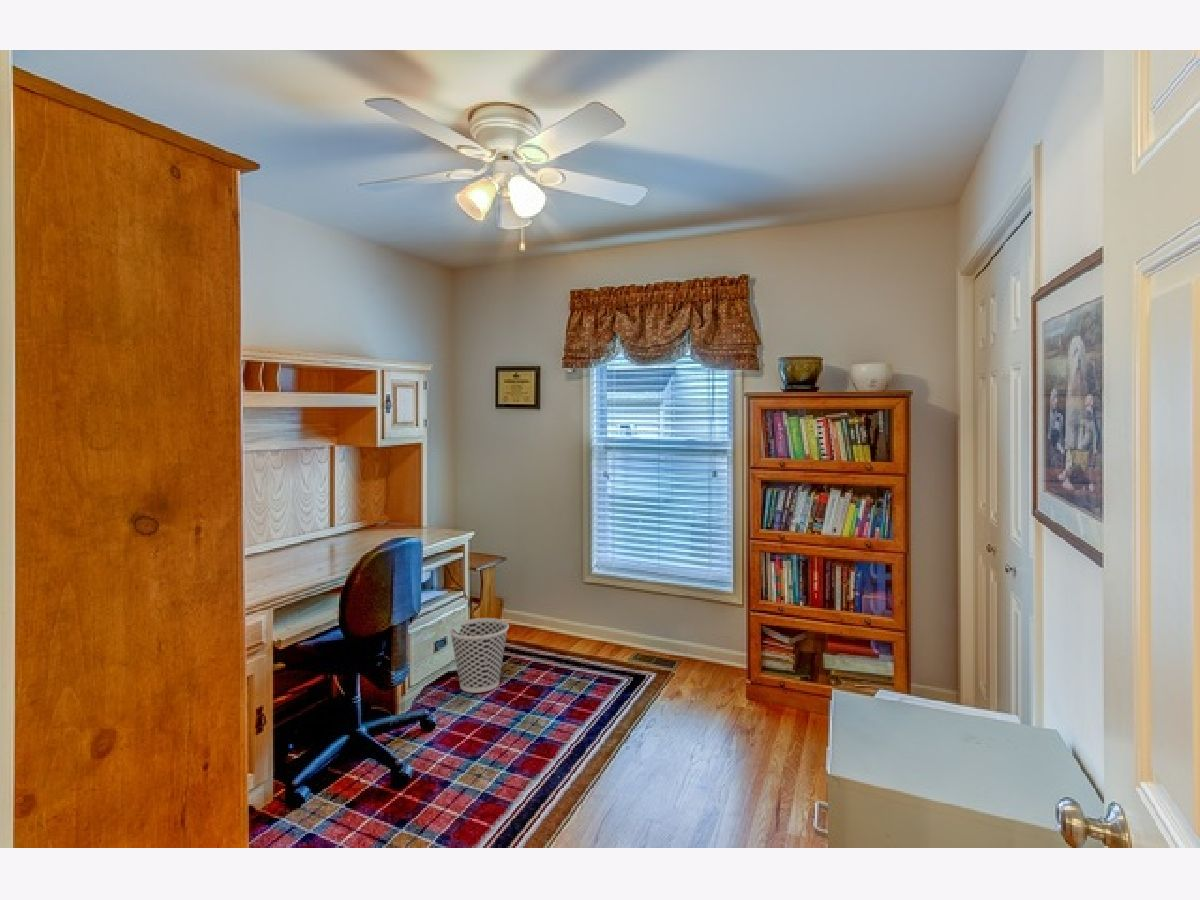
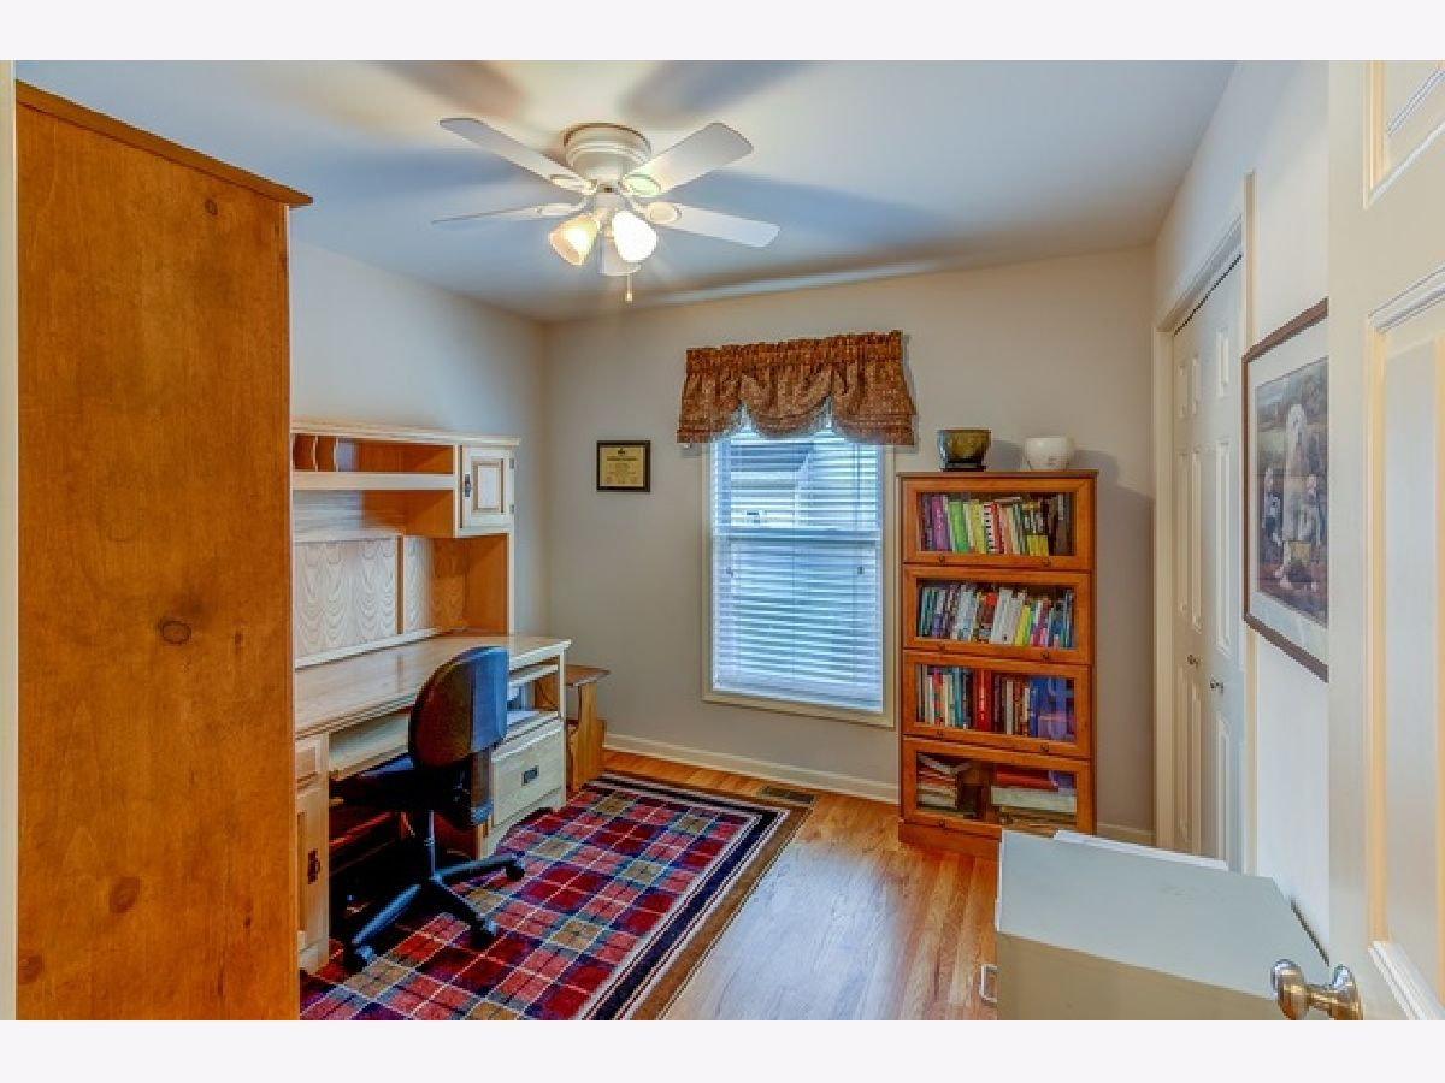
- wastebasket (479, 655)
